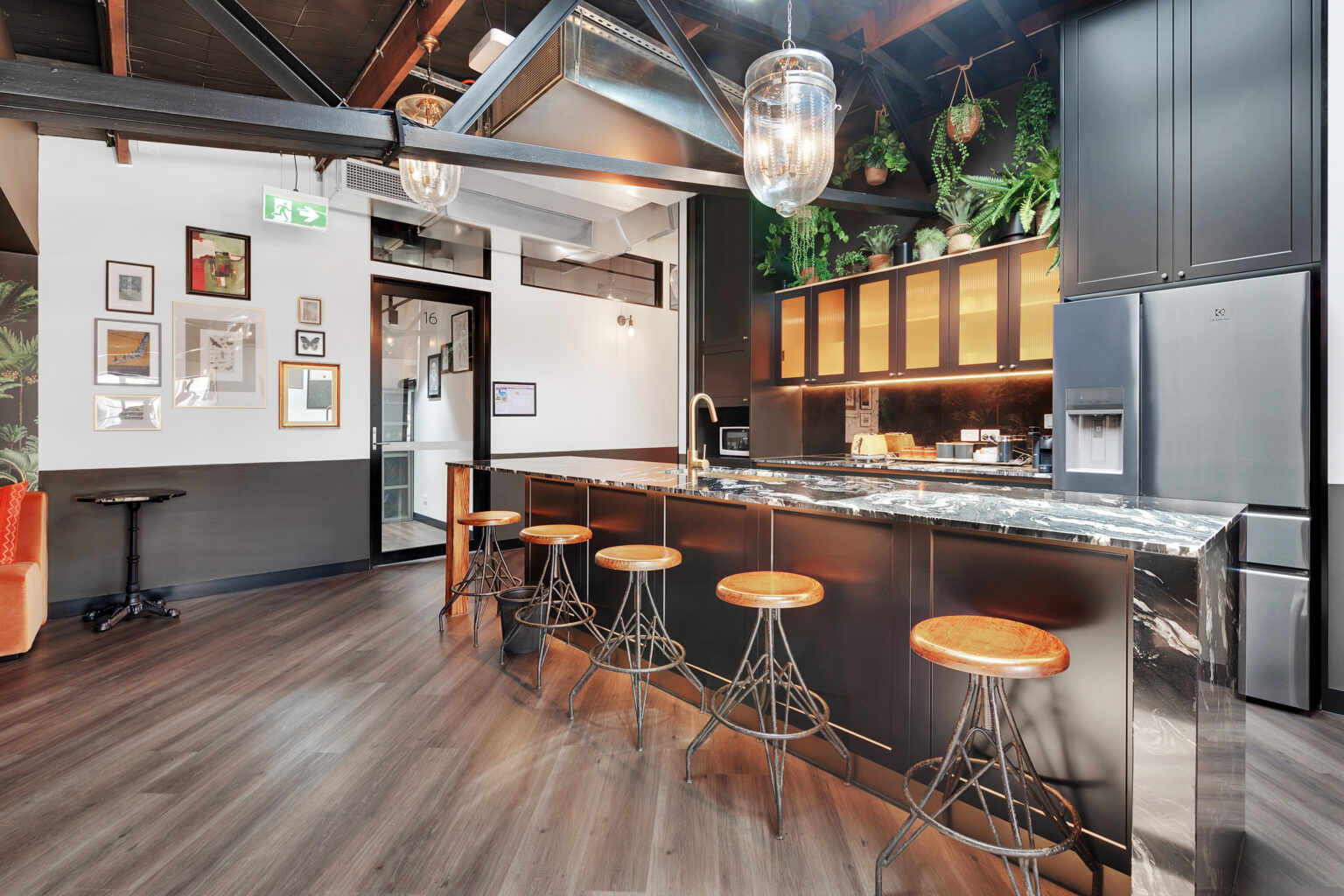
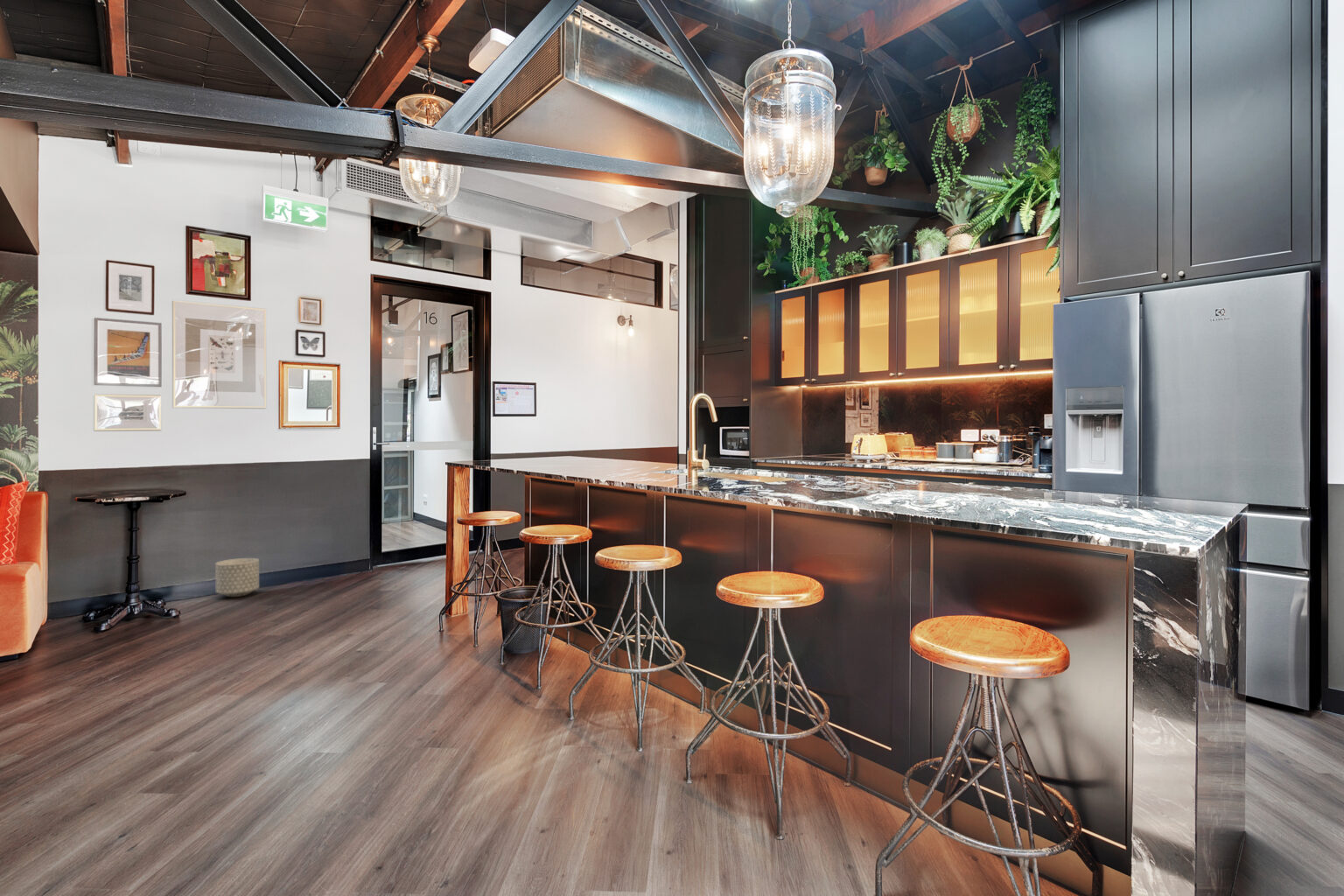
+ planter (237, 578)
